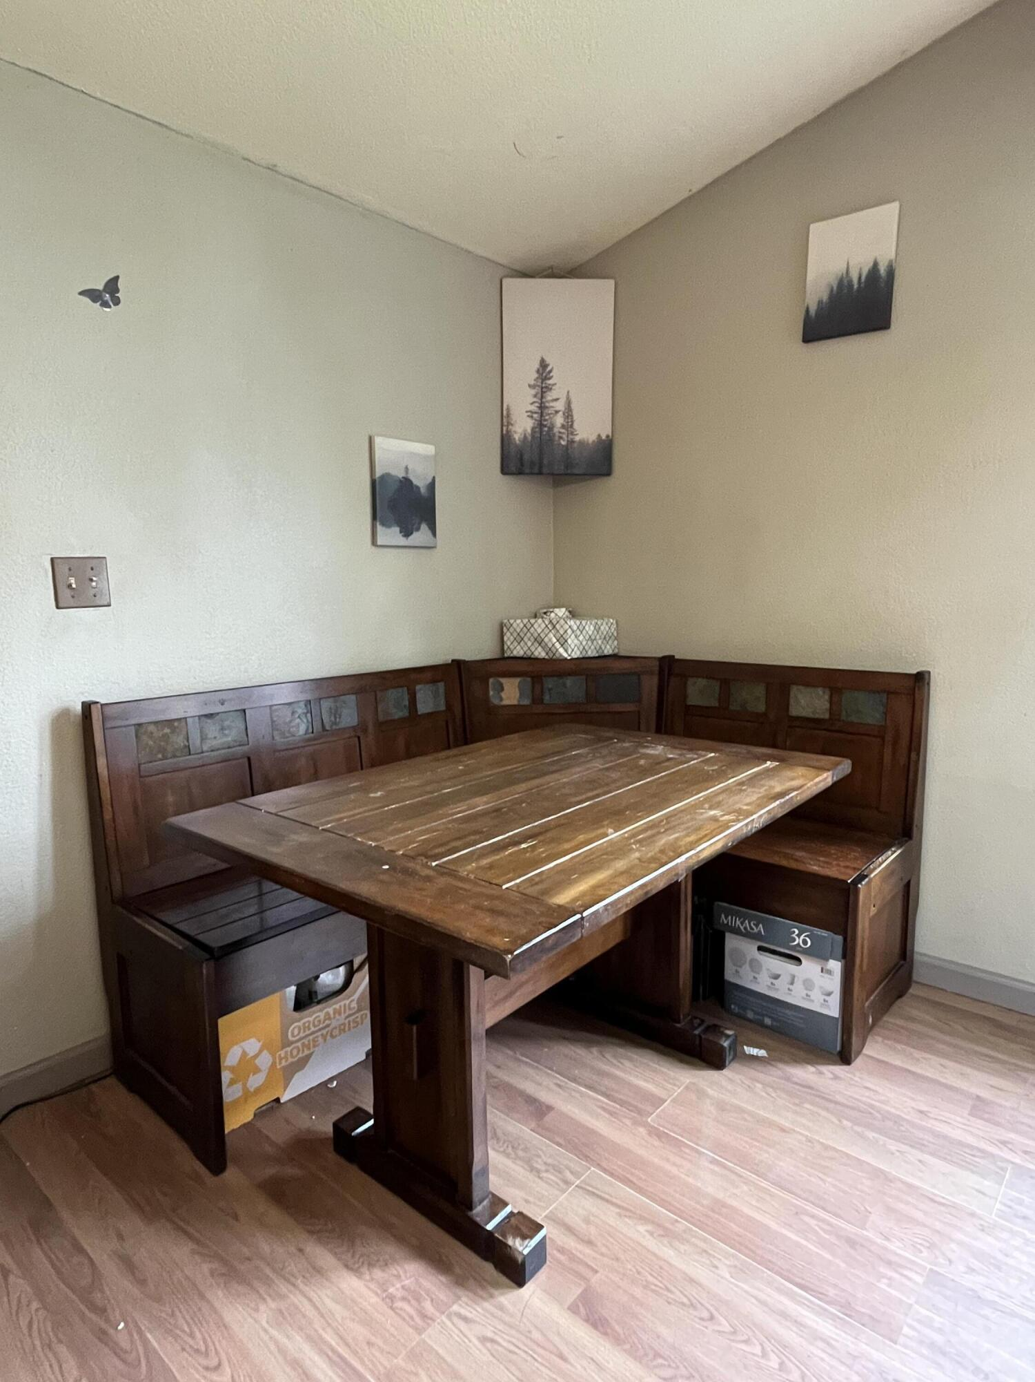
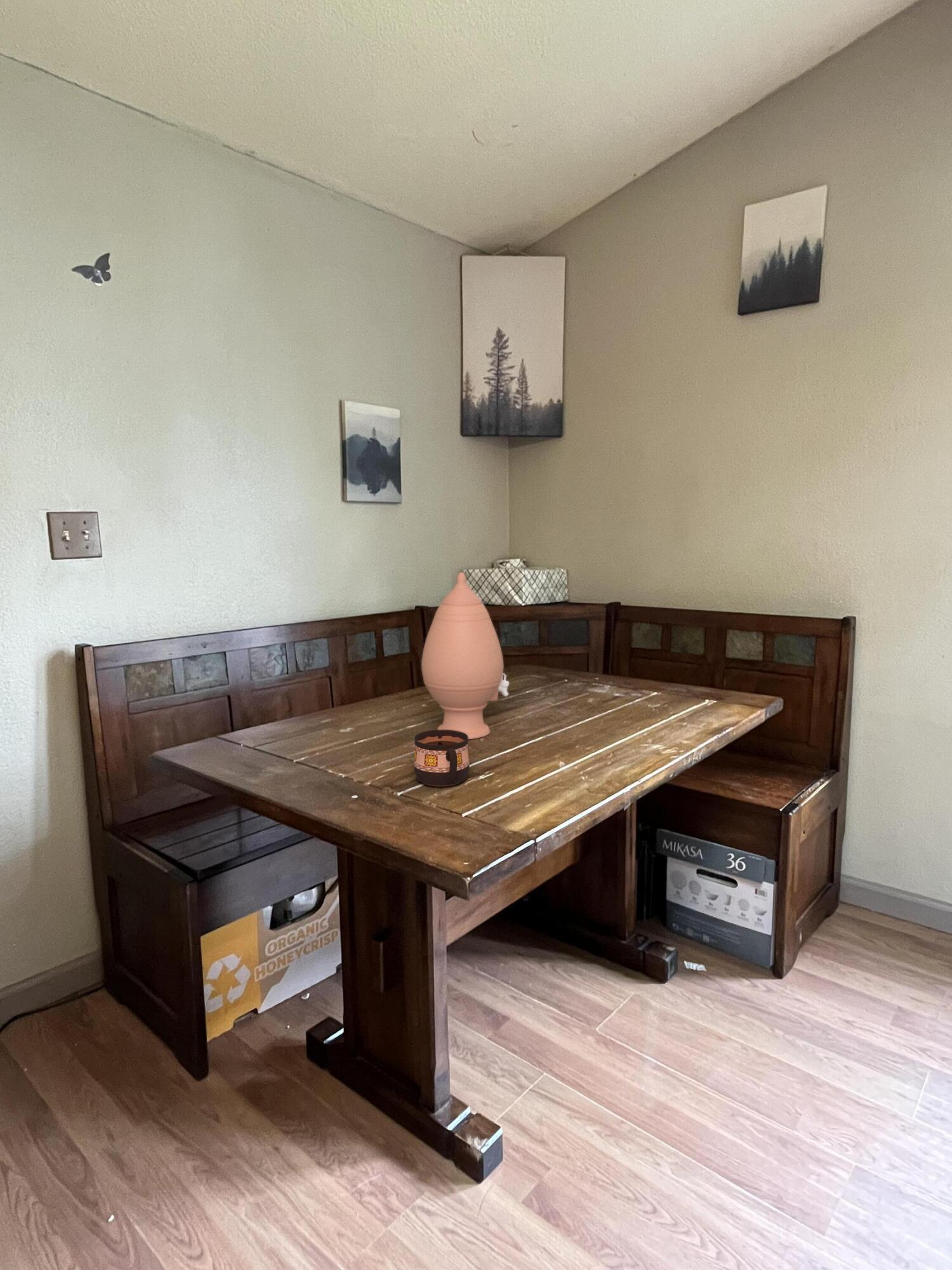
+ vase (468, 653)
+ cup (440, 759)
